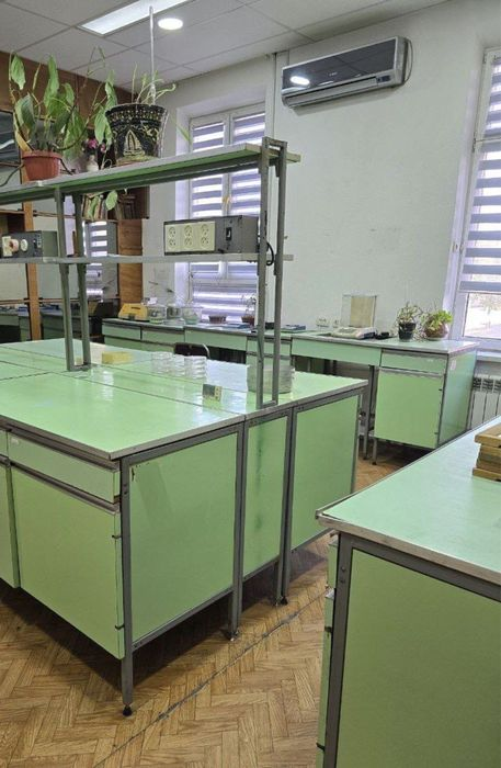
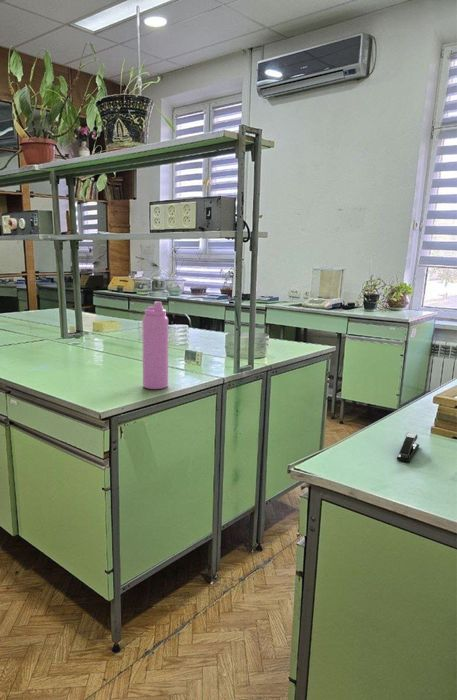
+ water bottle (155, 344)
+ stapler (408, 445)
